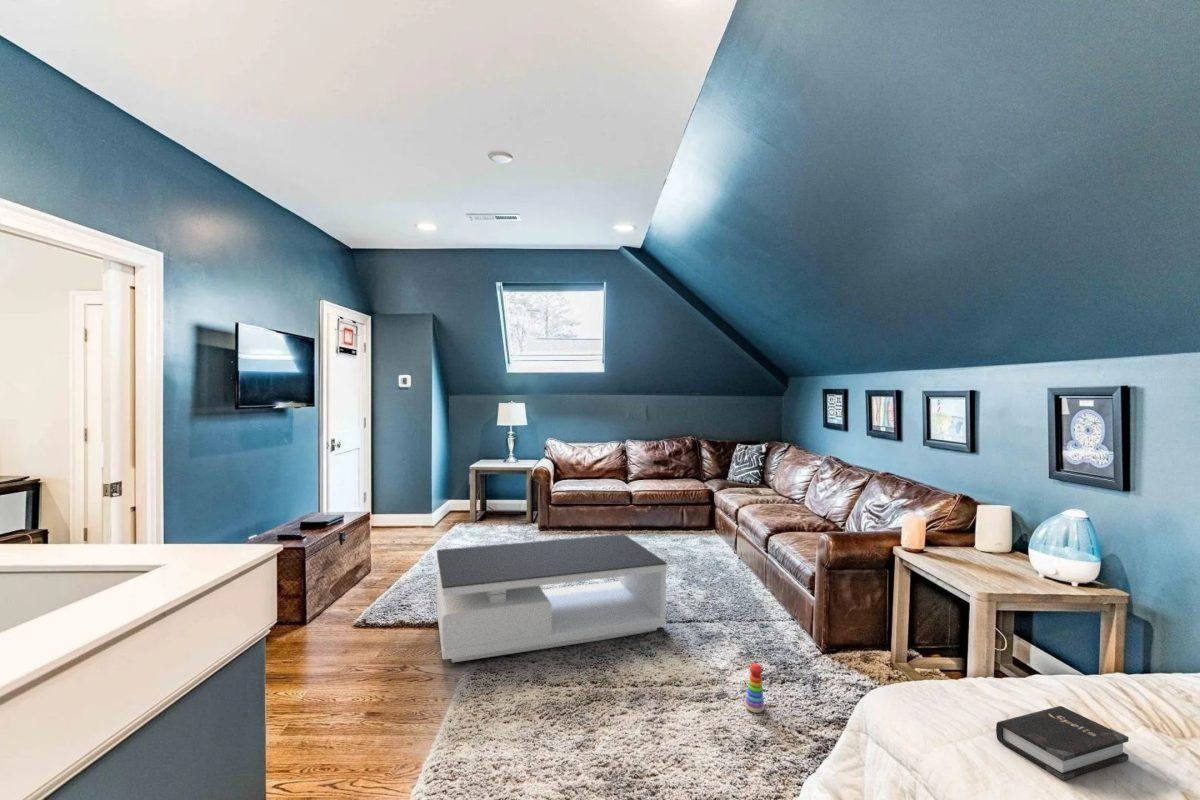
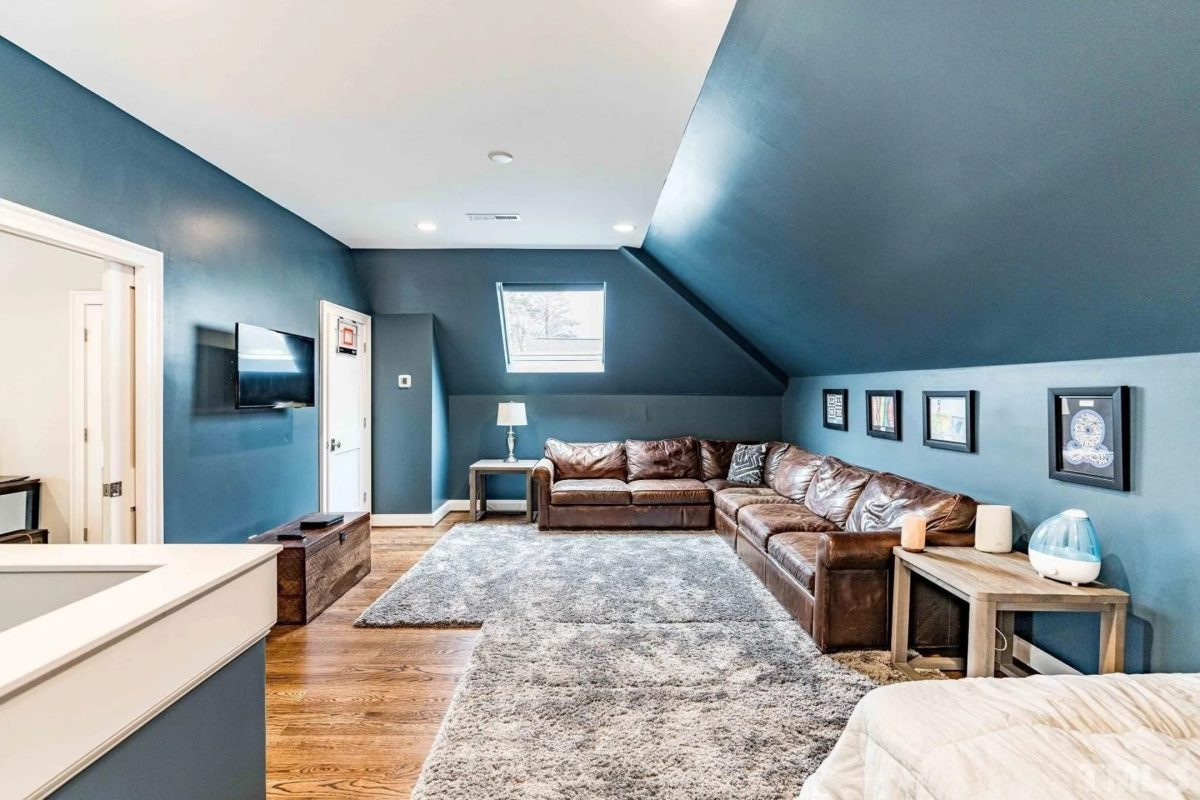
- coffee table (547, 590)
- hardback book (1060, 738)
- stacking toy (754, 685)
